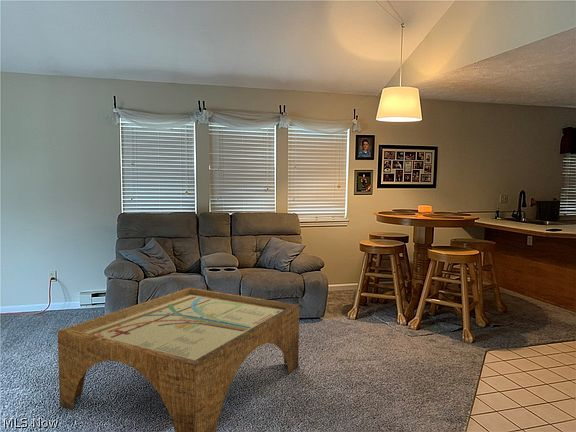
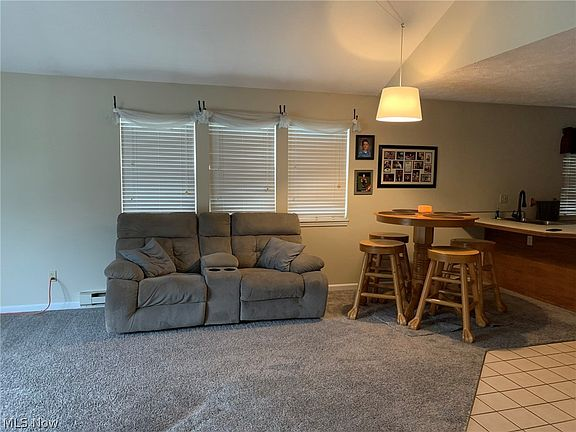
- coffee table (191, 350)
